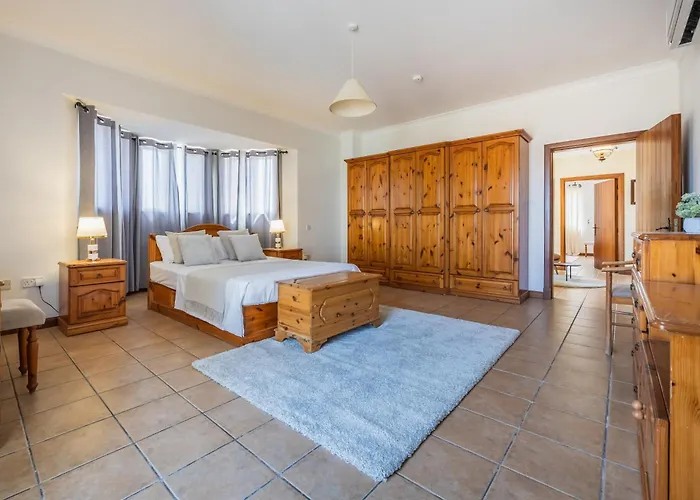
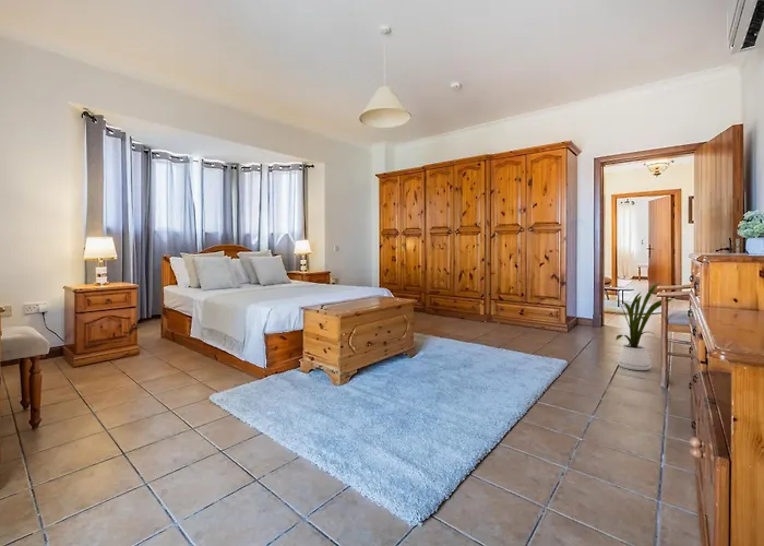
+ house plant (637, 324)
